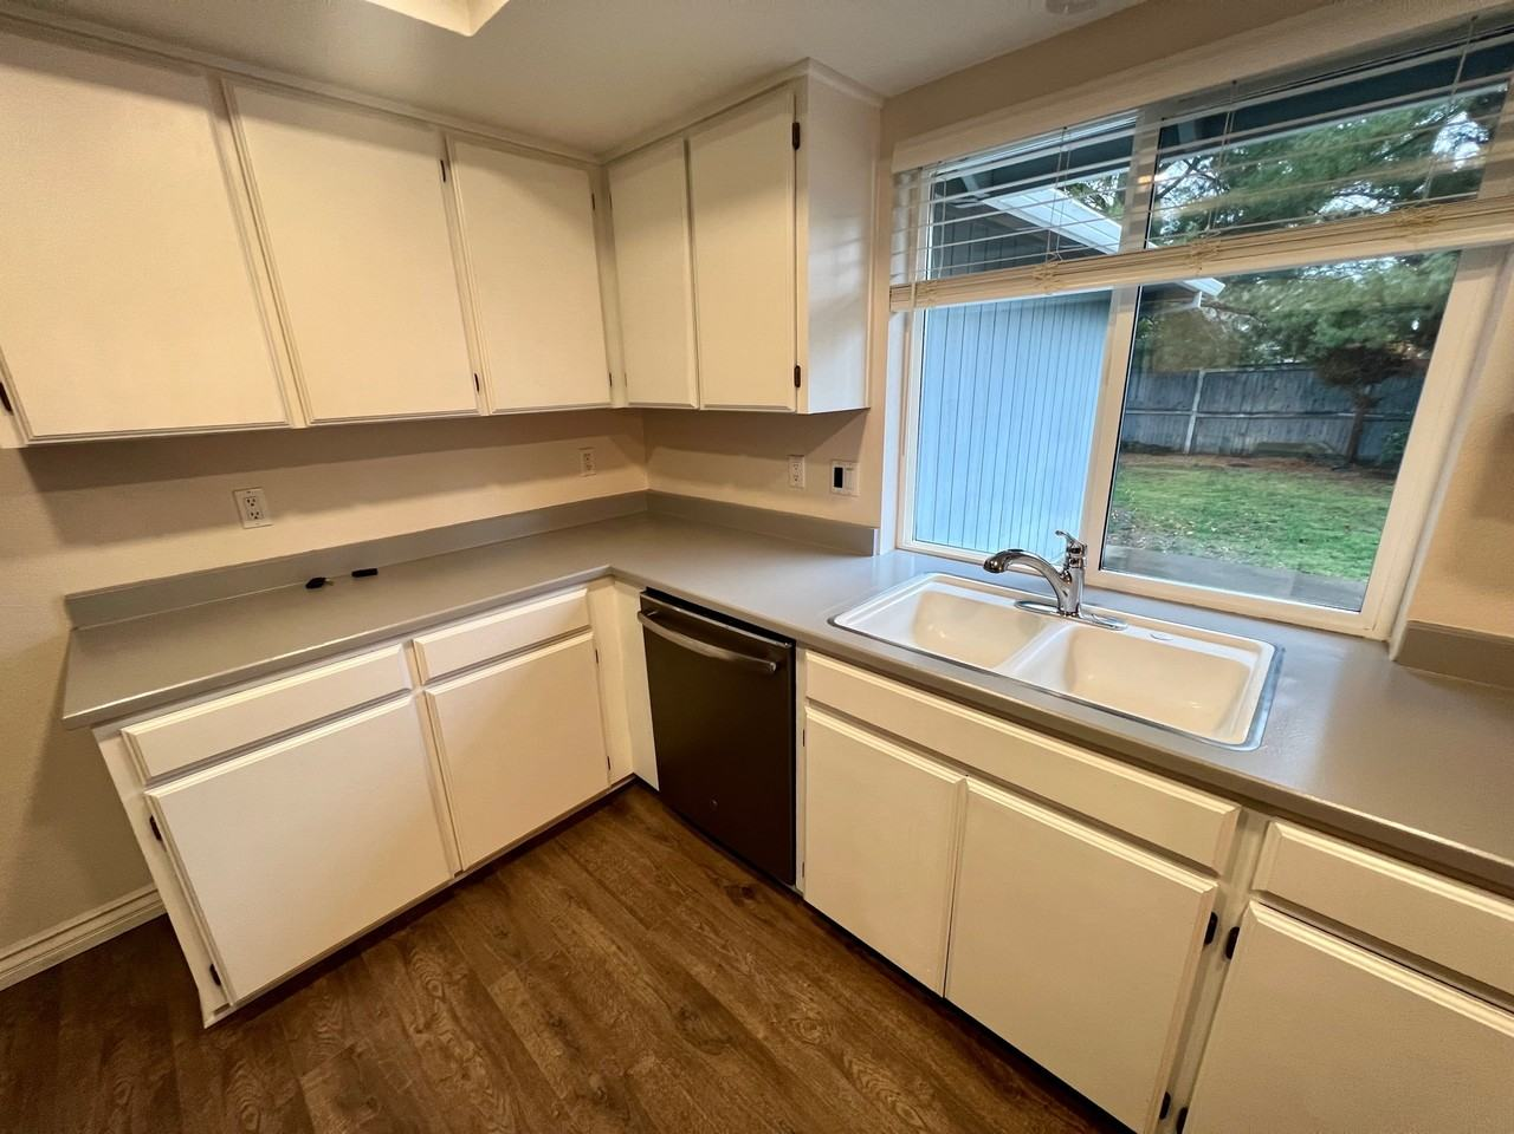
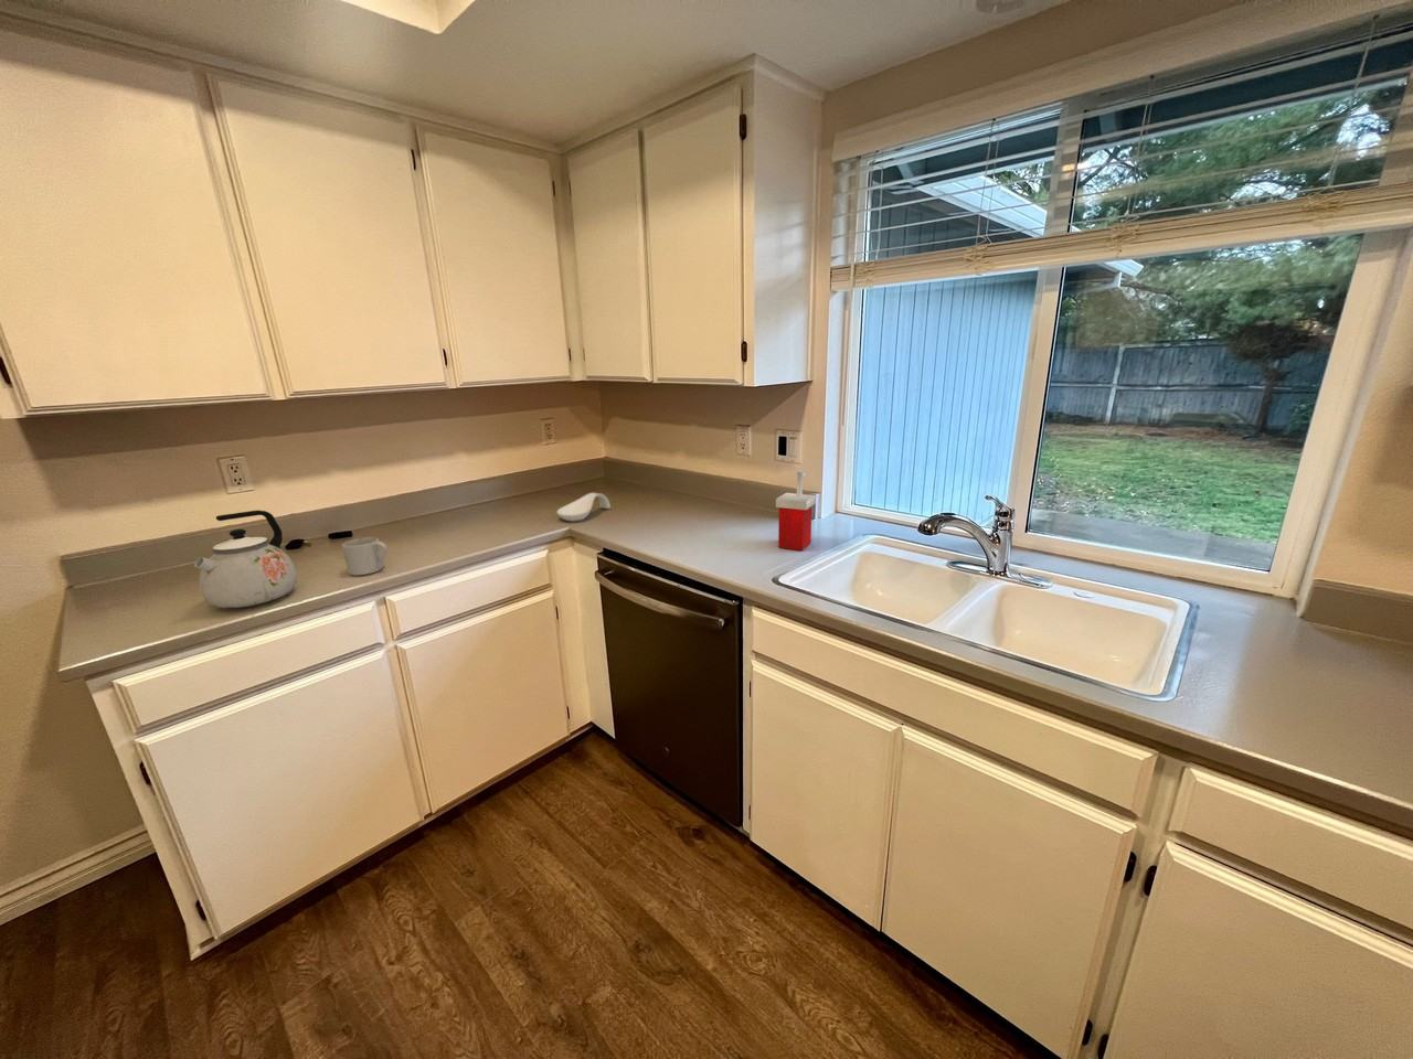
+ soap dispenser (797, 508)
+ mug (367, 556)
+ kettle (243, 556)
+ spoon rest (584, 505)
